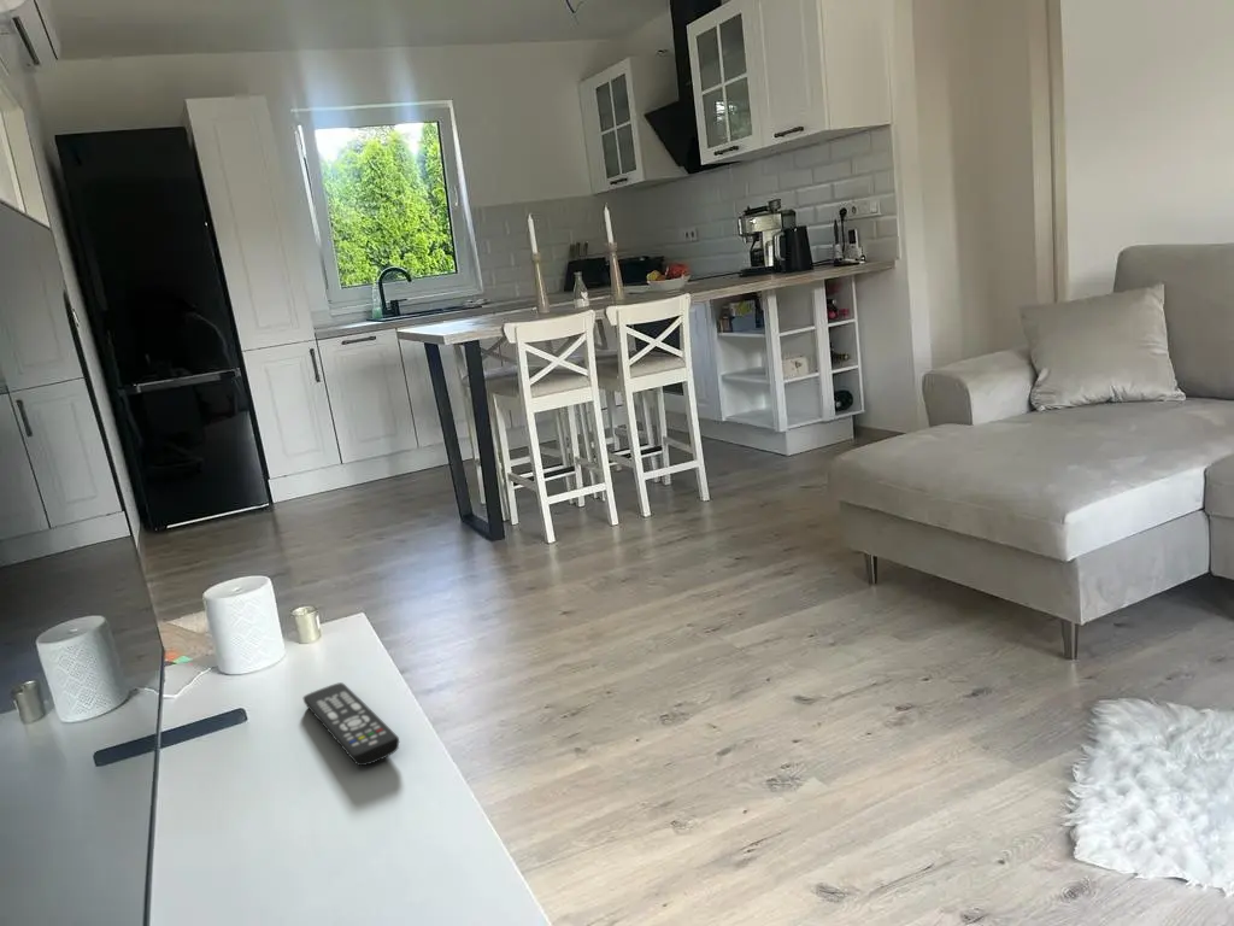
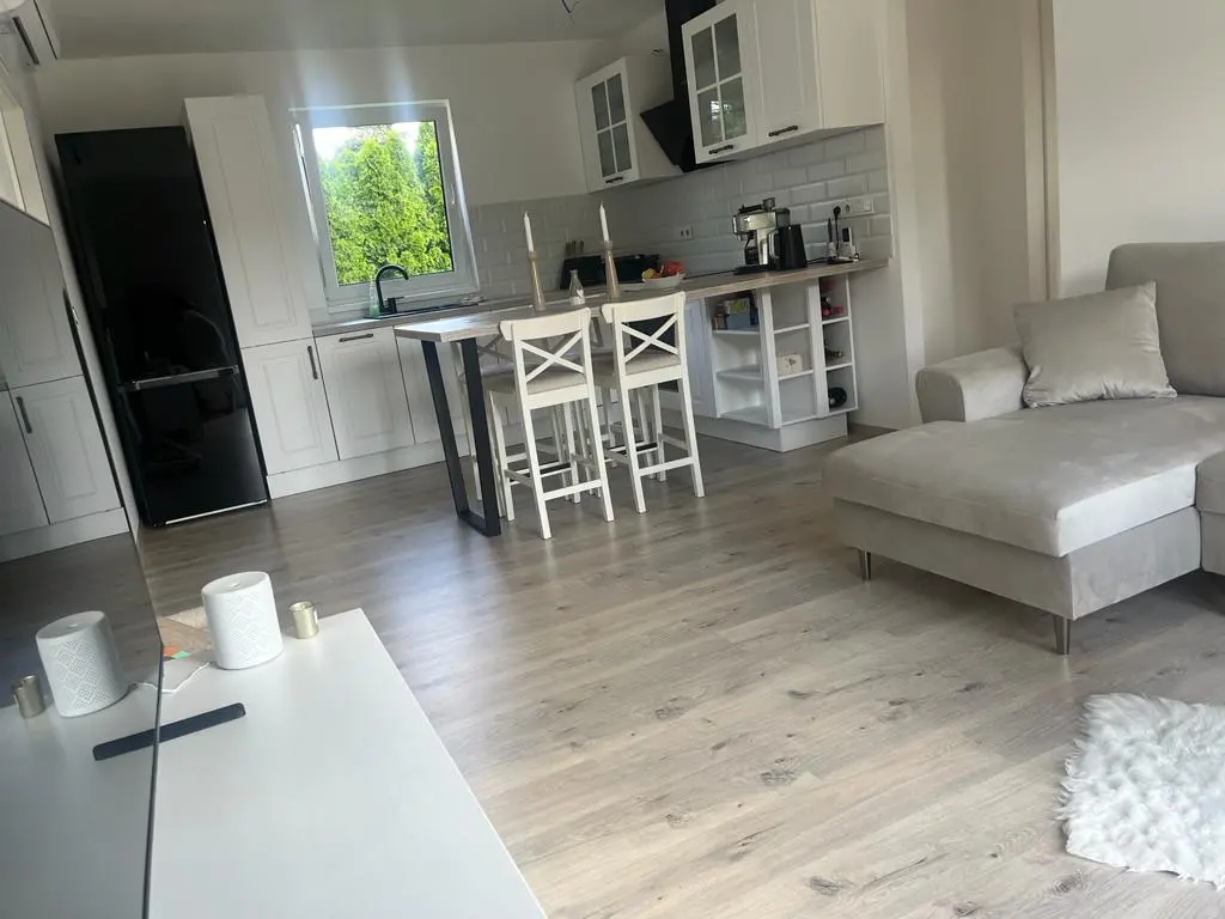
- remote control (348, 721)
